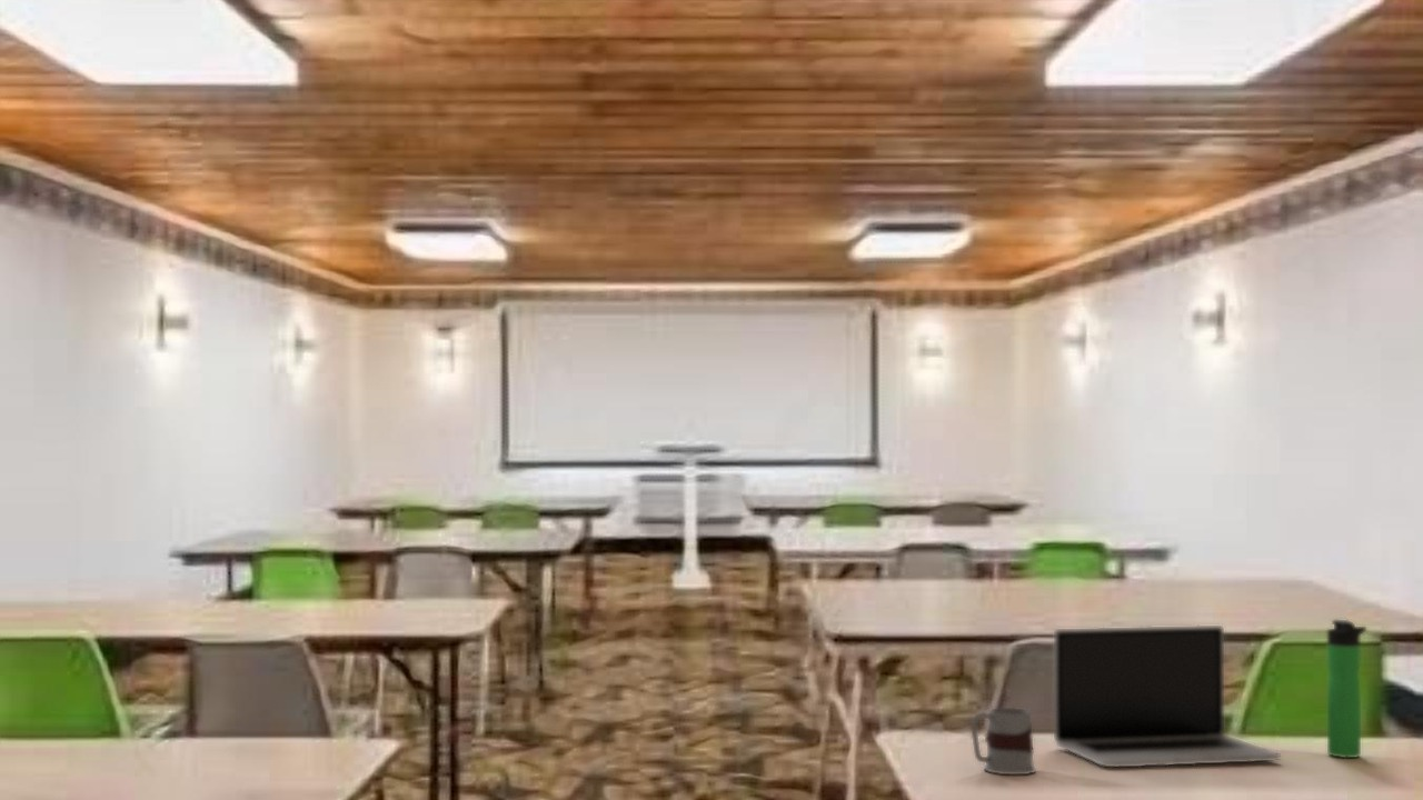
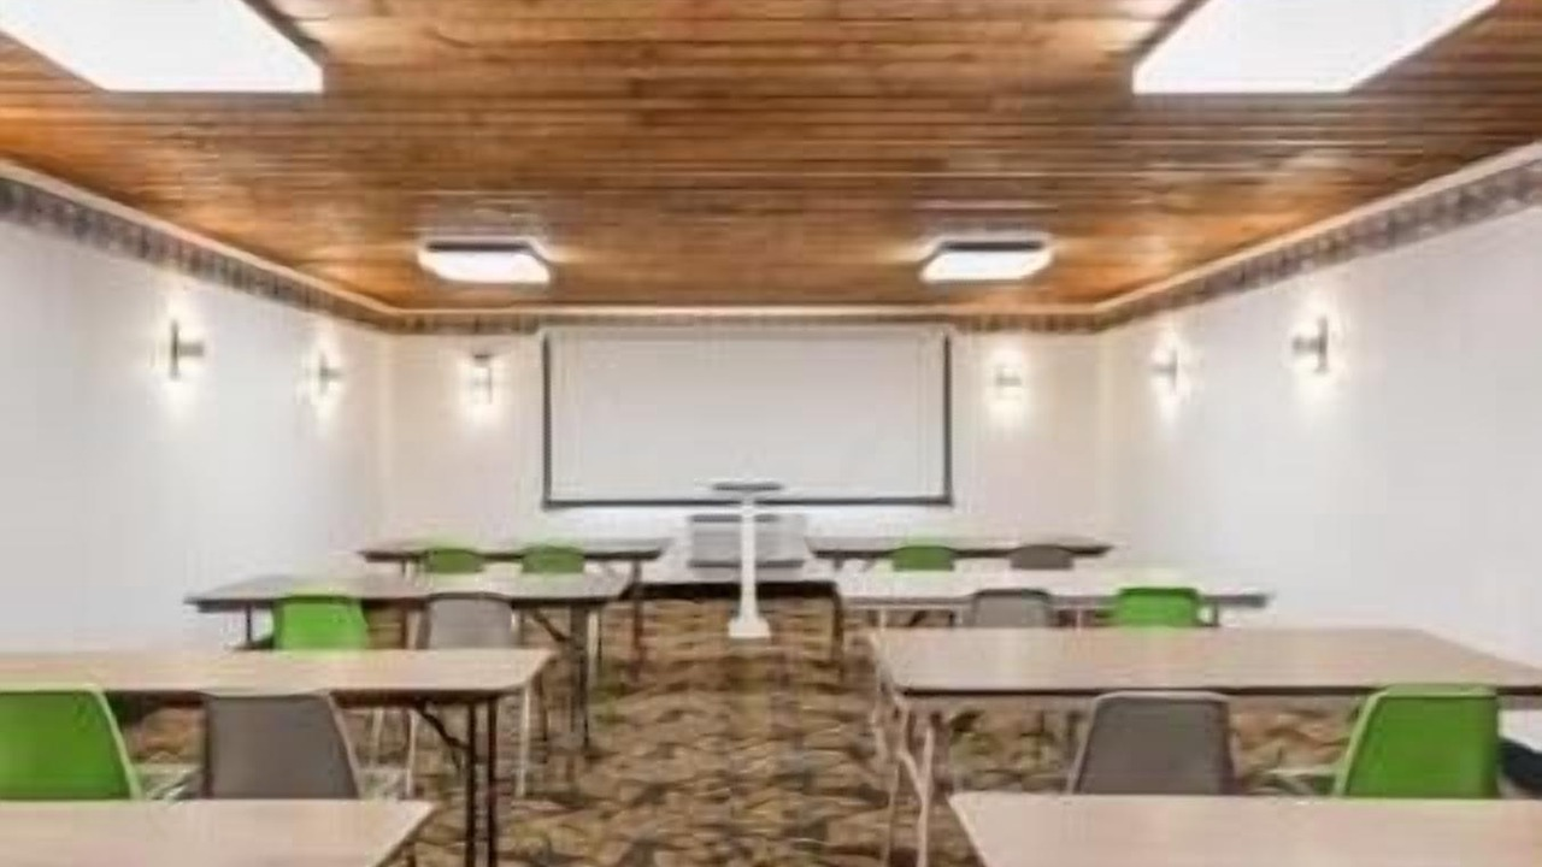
- laptop (1165, 694)
- bottle (1346, 689)
- mug (1002, 740)
